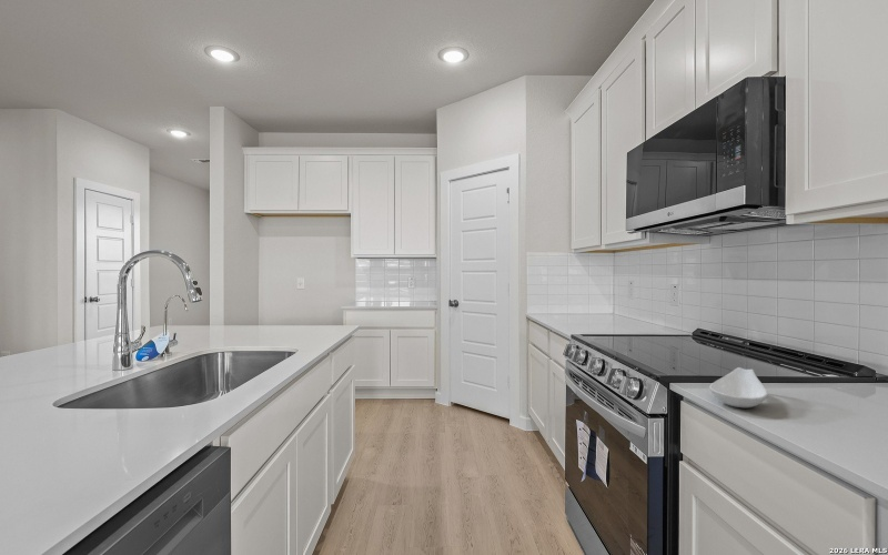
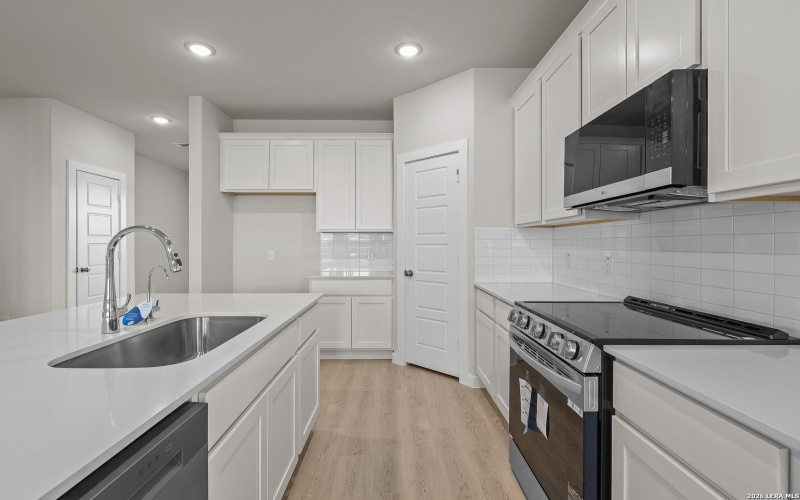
- spoon rest (740, 385)
